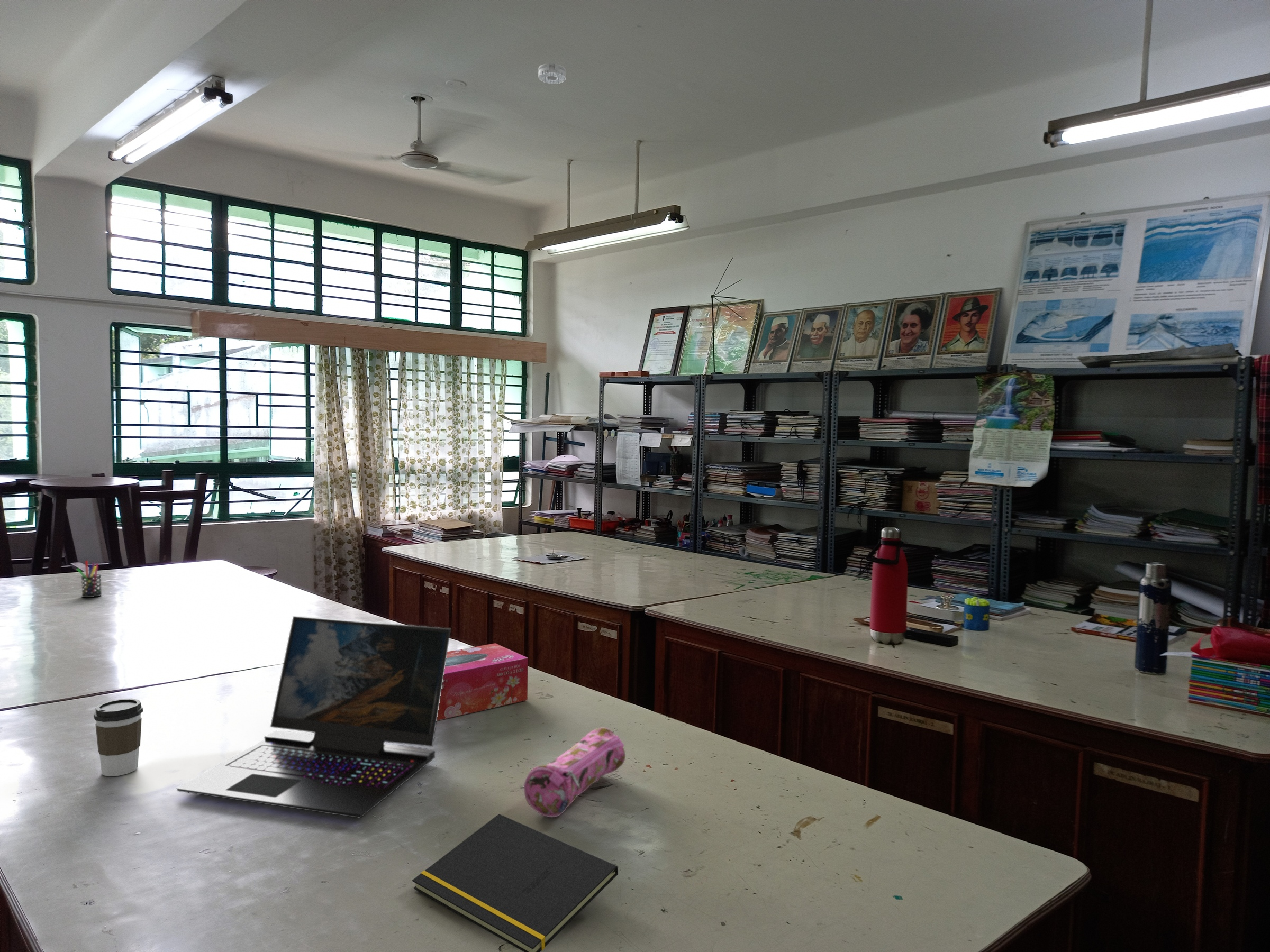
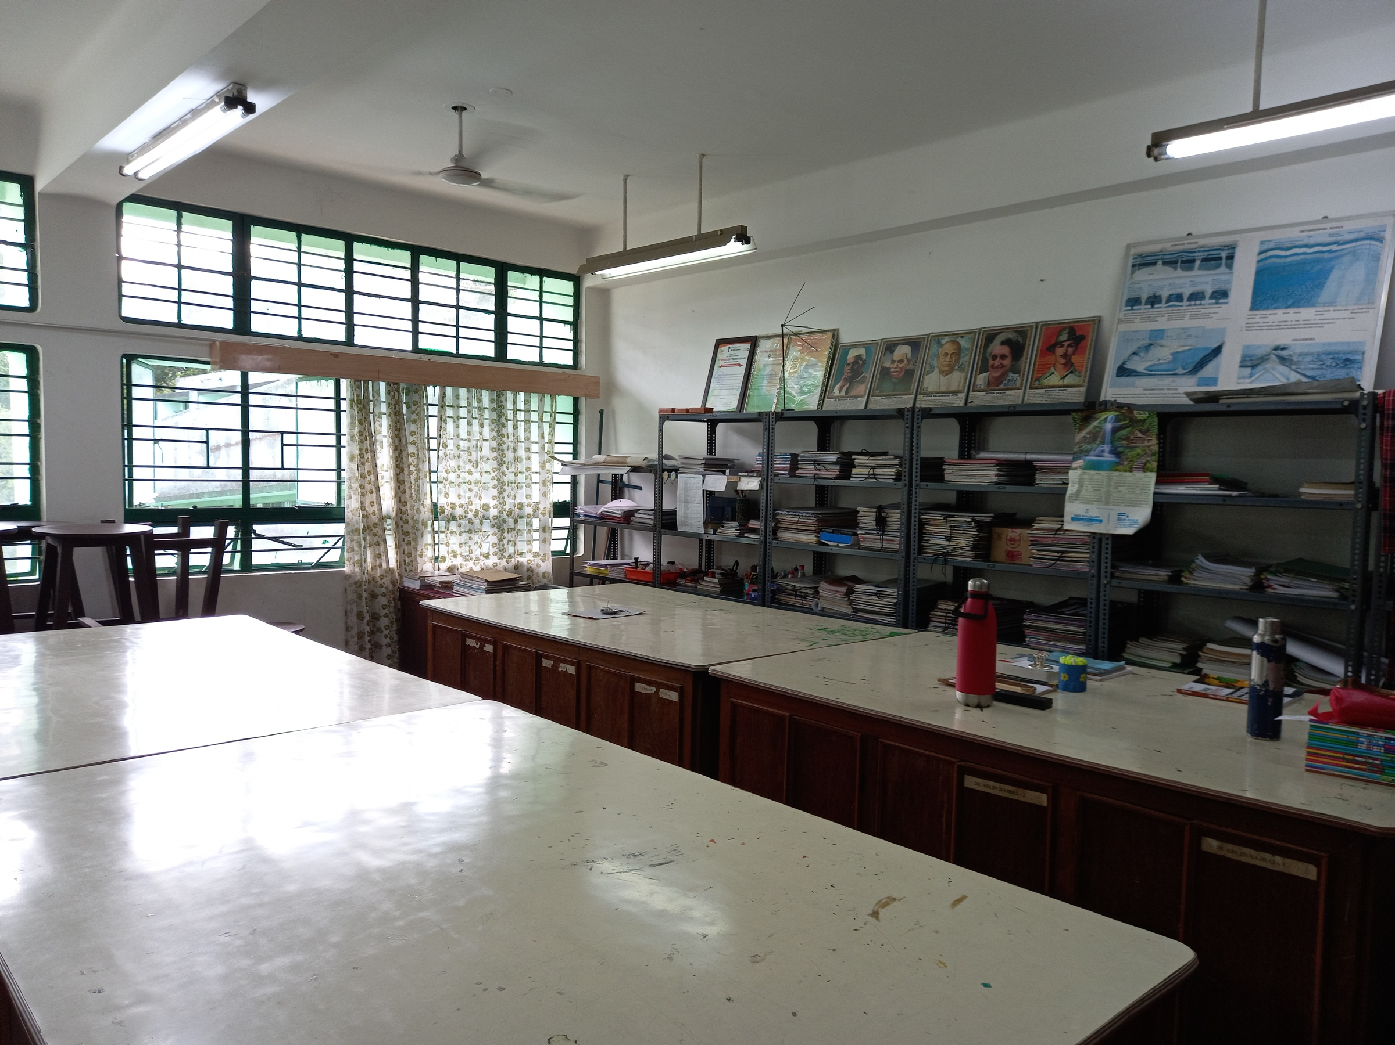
- notepad (514, 877)
- coffee cup (119, 737)
- smoke detector (552, 72)
- laptop (323, 707)
- tissue box (455, 682)
- pencil case (577, 769)
- pen holder (88, 579)
